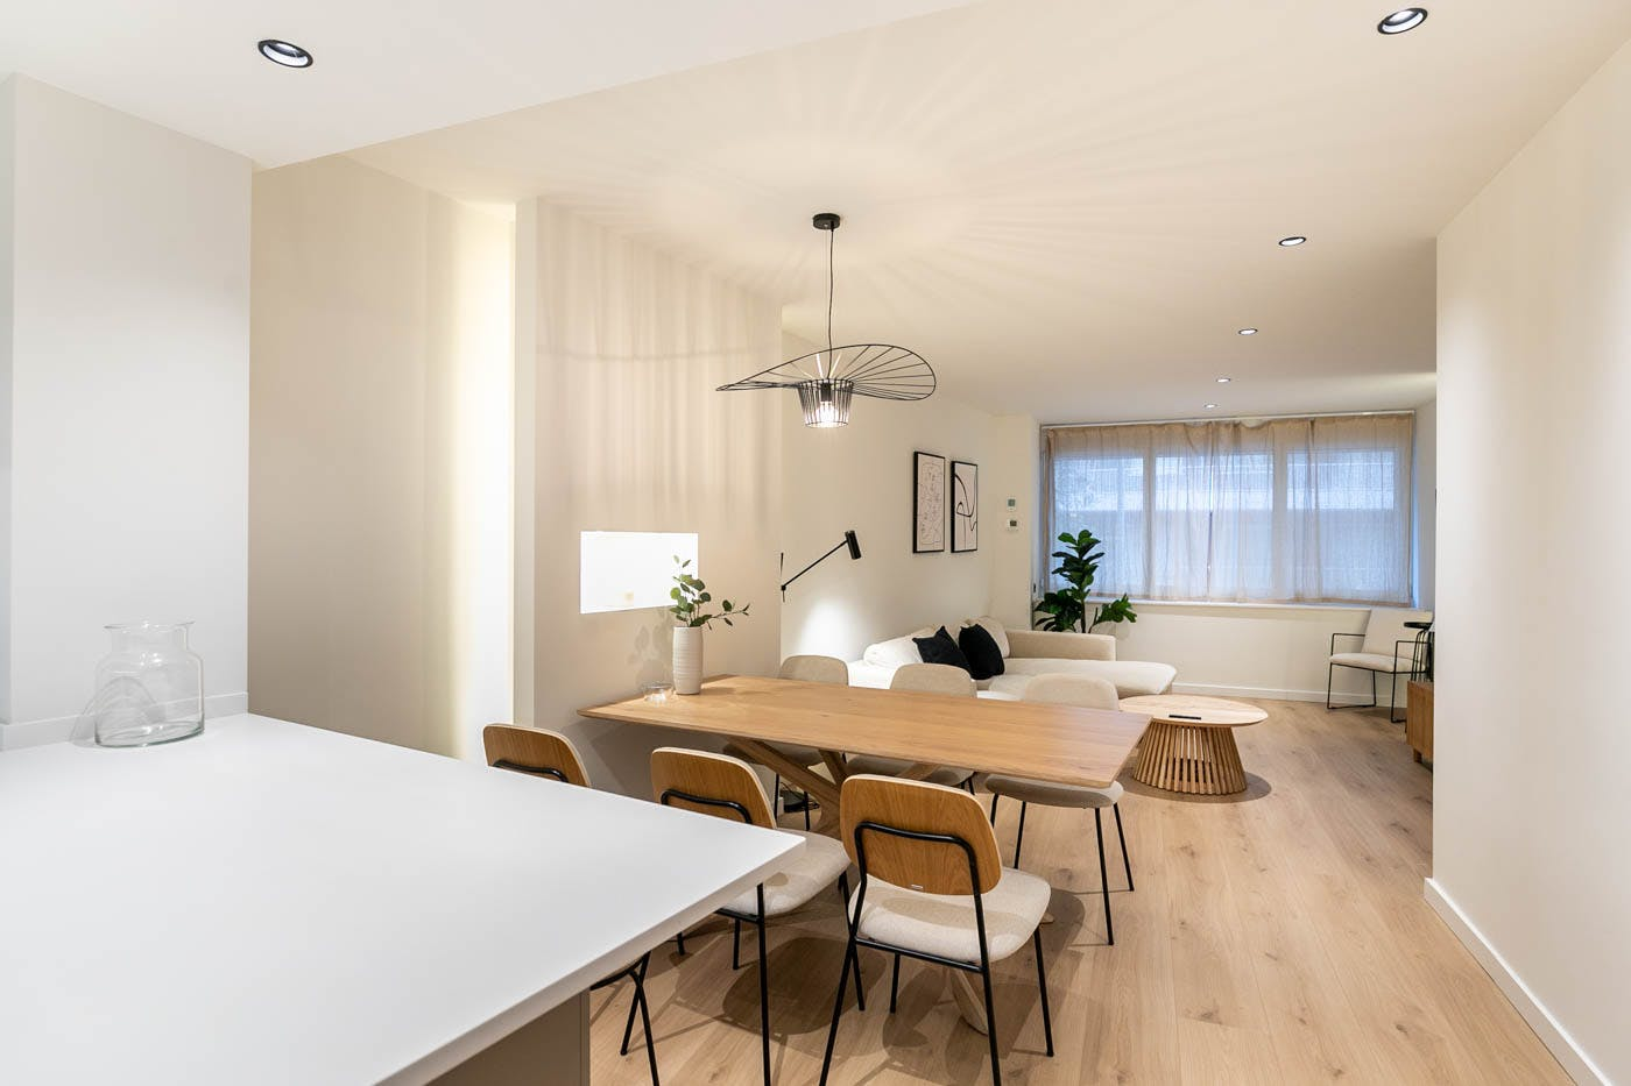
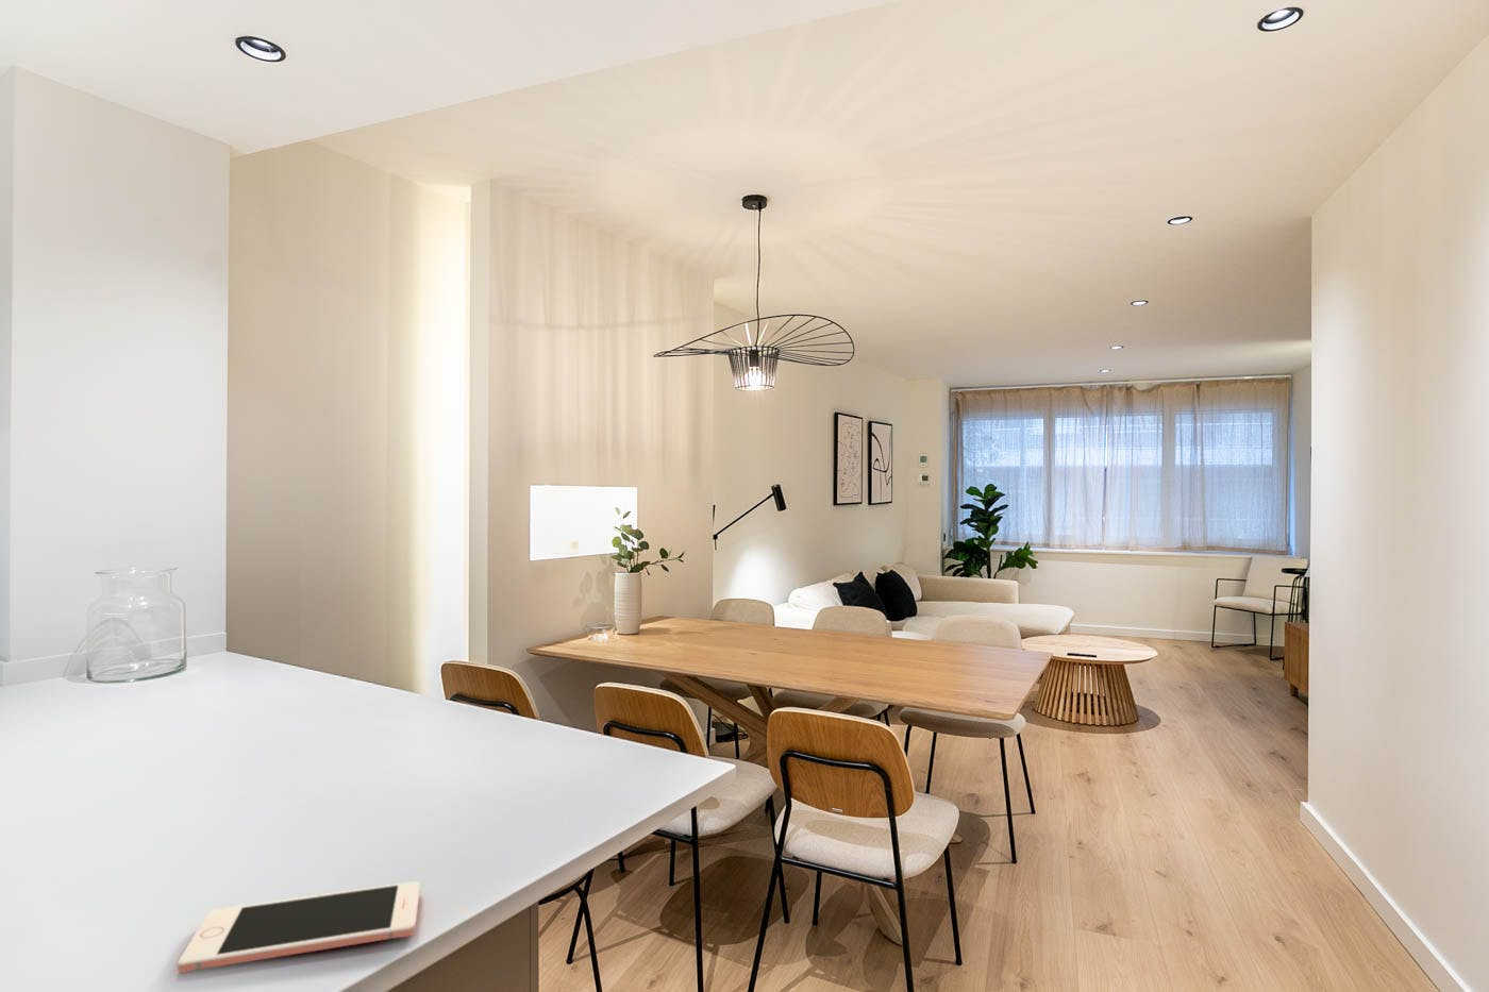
+ cell phone (310, 923)
